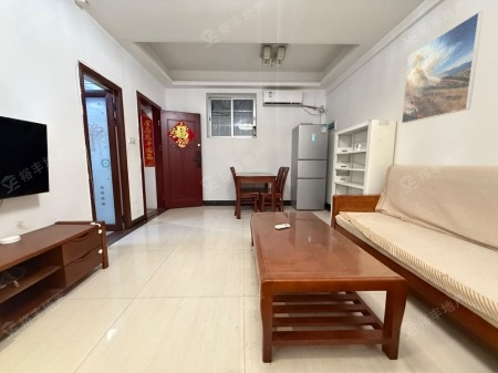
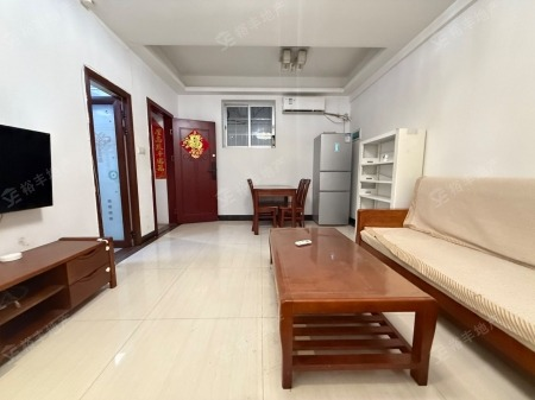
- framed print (434, 77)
